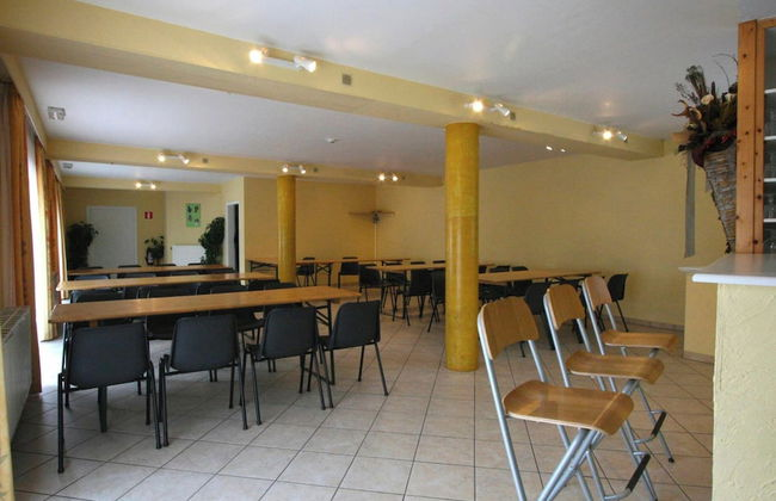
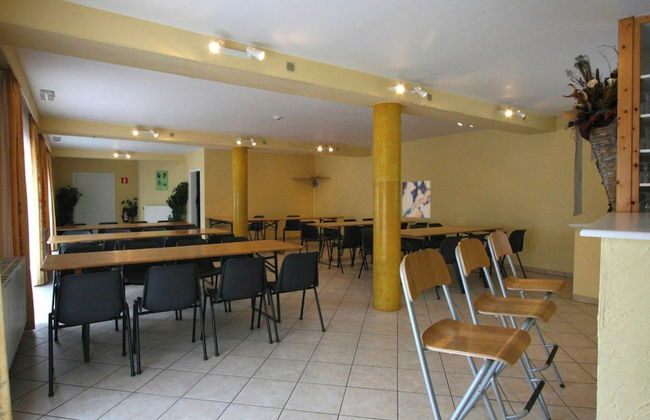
+ wall art (415, 199)
